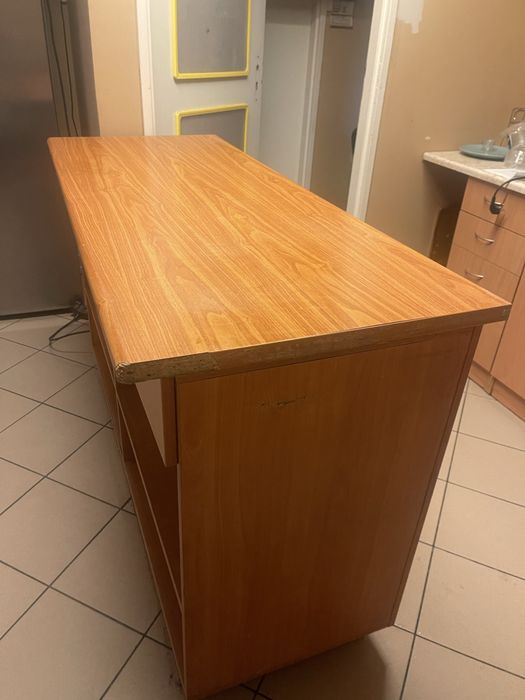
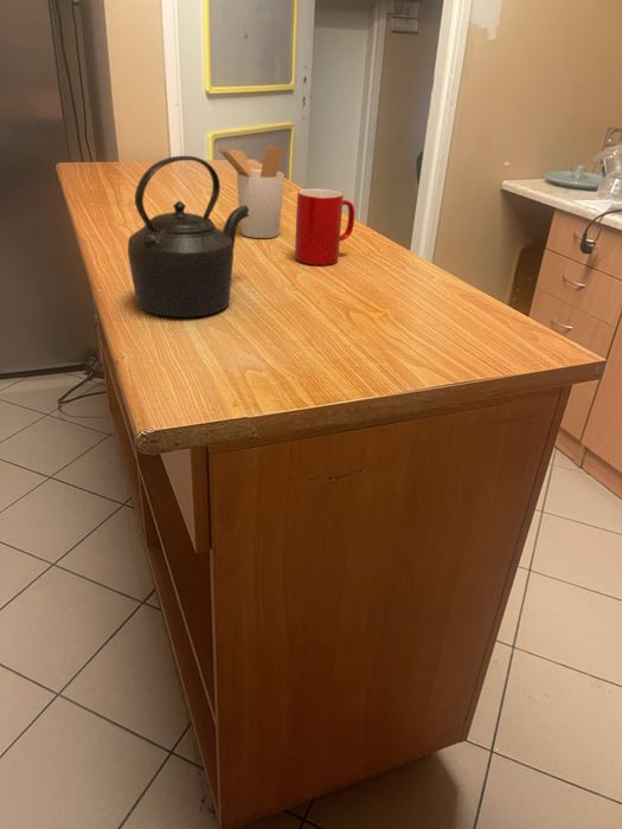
+ cup (327, 226)
+ utensil holder (249, 189)
+ kettle (198, 227)
